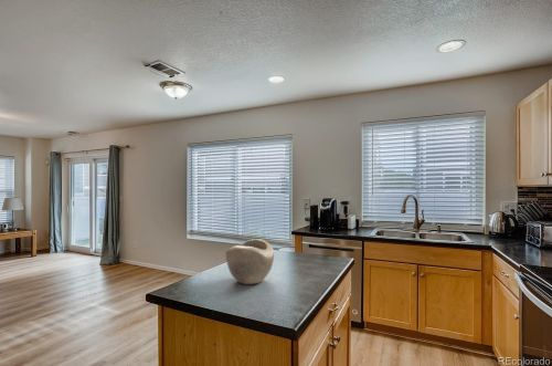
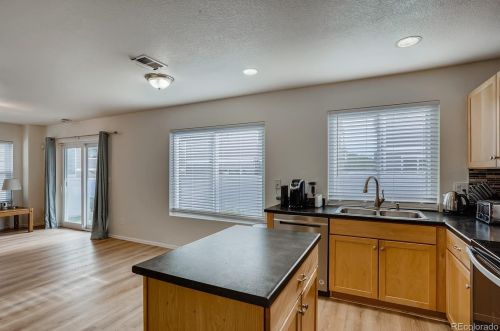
- decorative bowl (250, 261)
